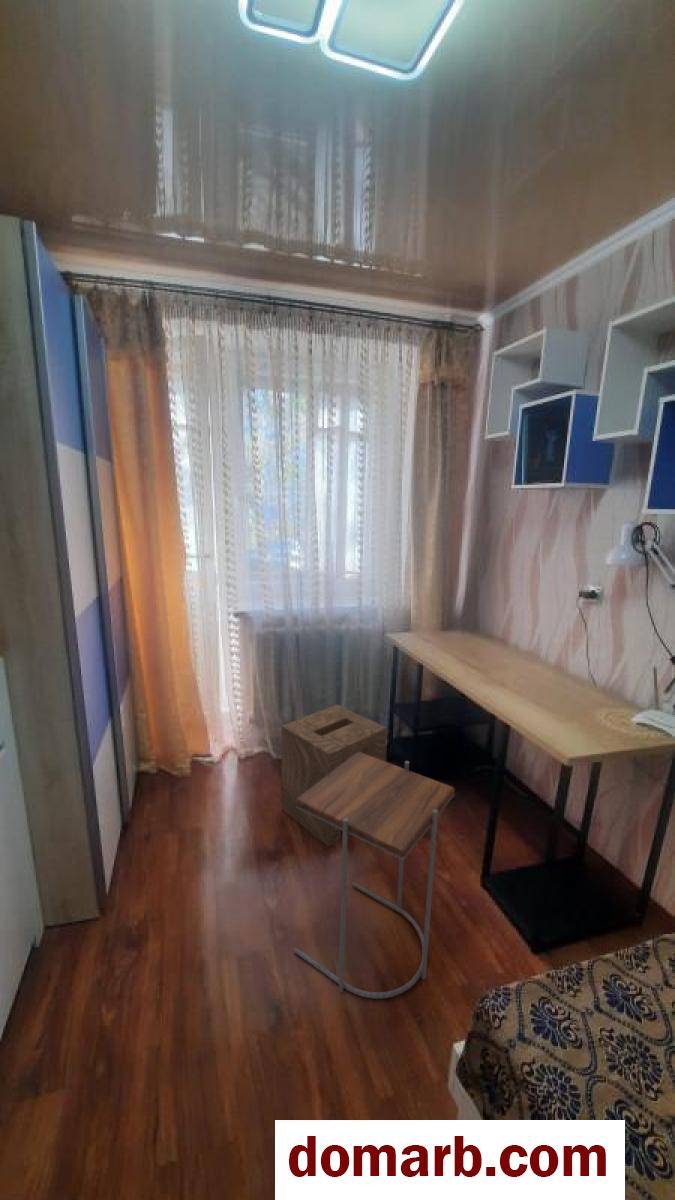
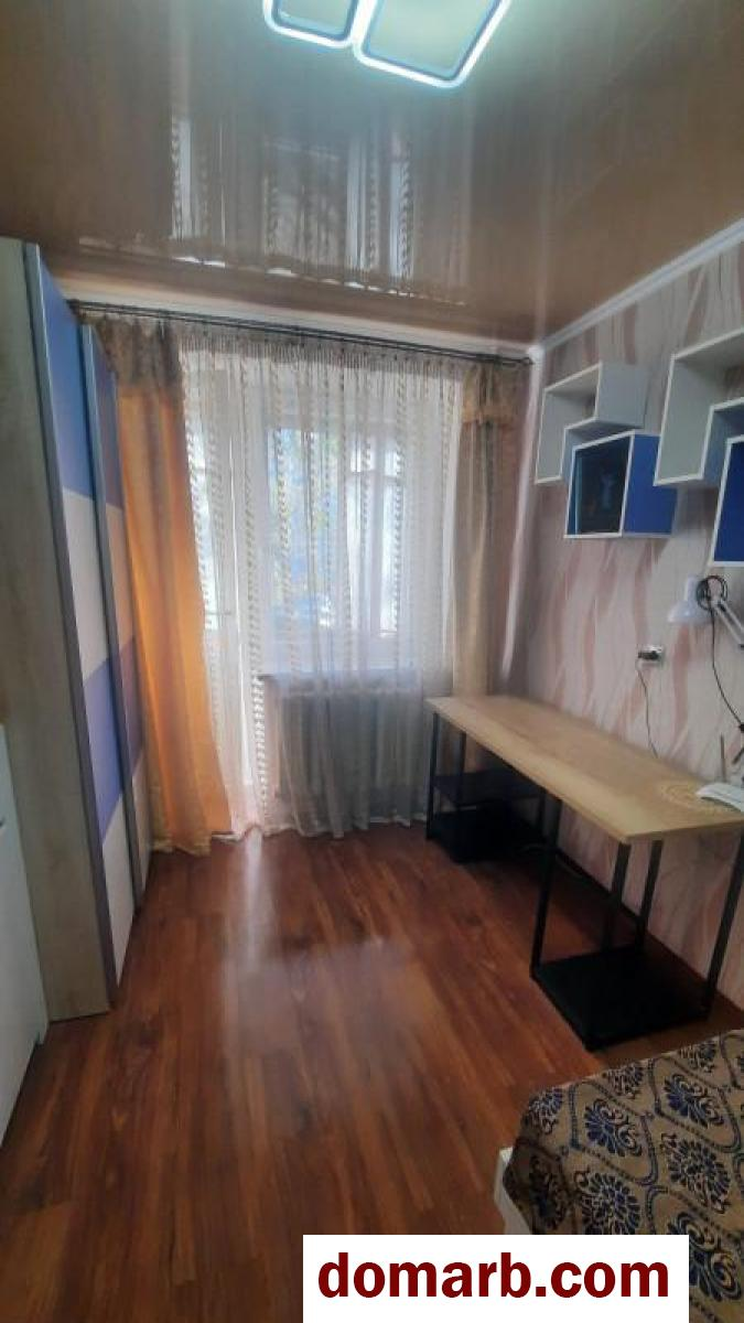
- side table (385, 851)
- stool (333, 769)
